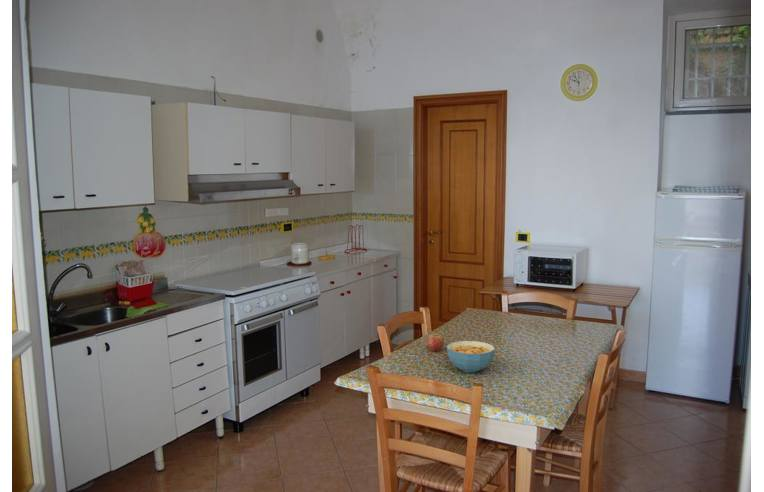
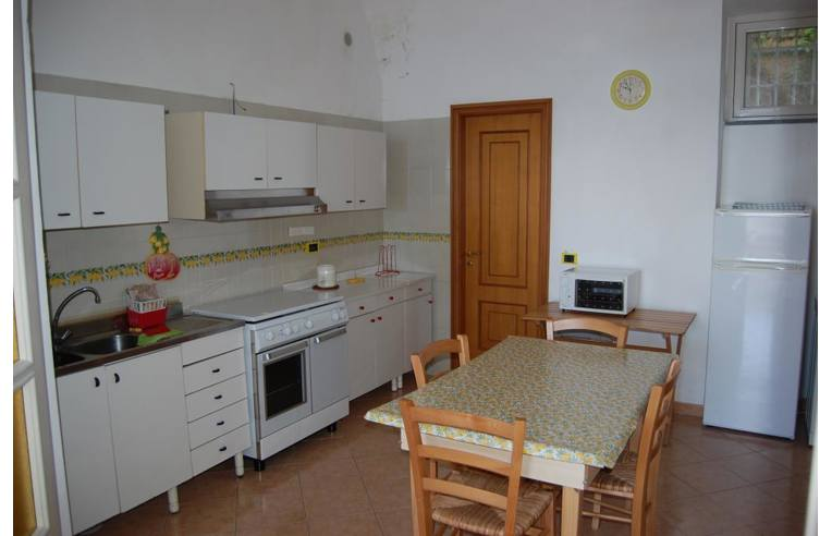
- cereal bowl (470, 358)
- fruit (435, 341)
